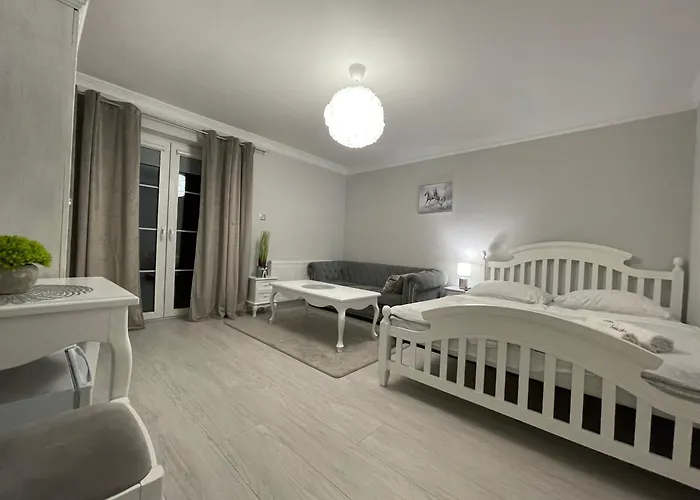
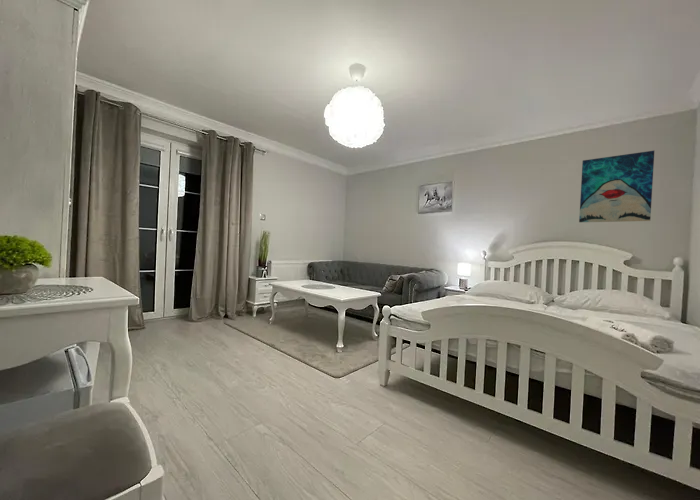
+ wall art (614, 188)
